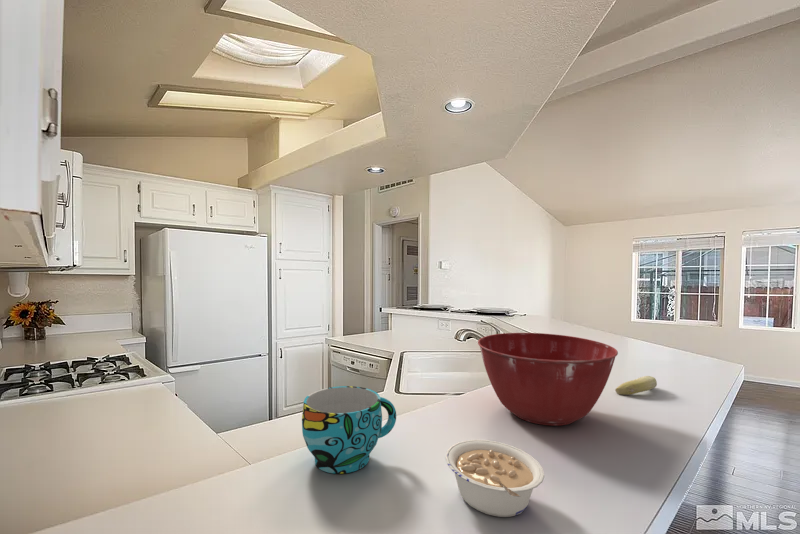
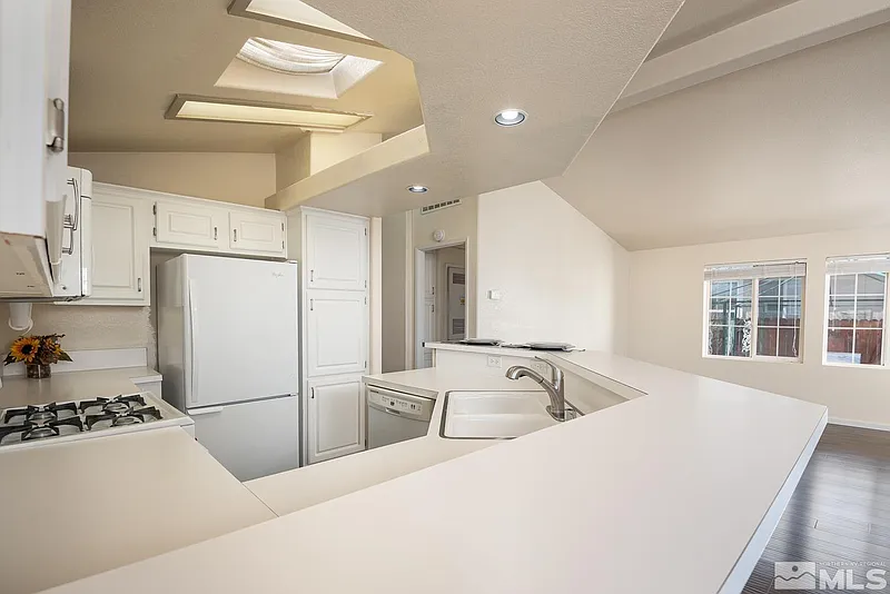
- fruit (635, 382)
- legume (495, 477)
- cup (346, 427)
- mixing bowl (543, 378)
